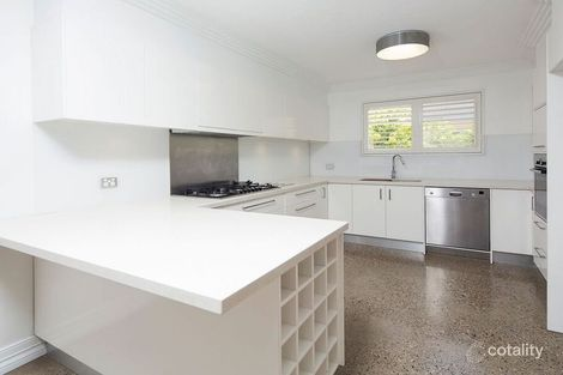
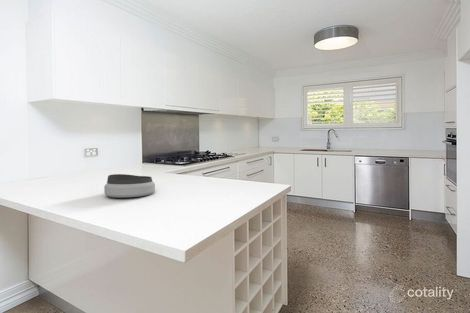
+ bowl (130, 184)
